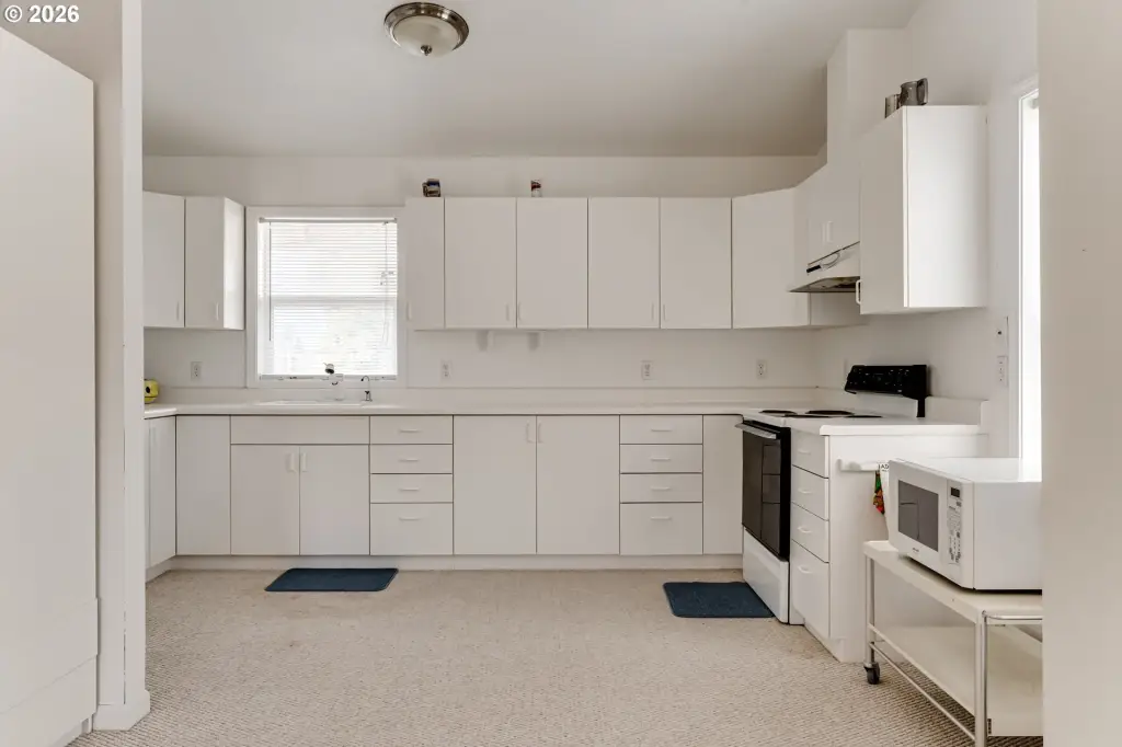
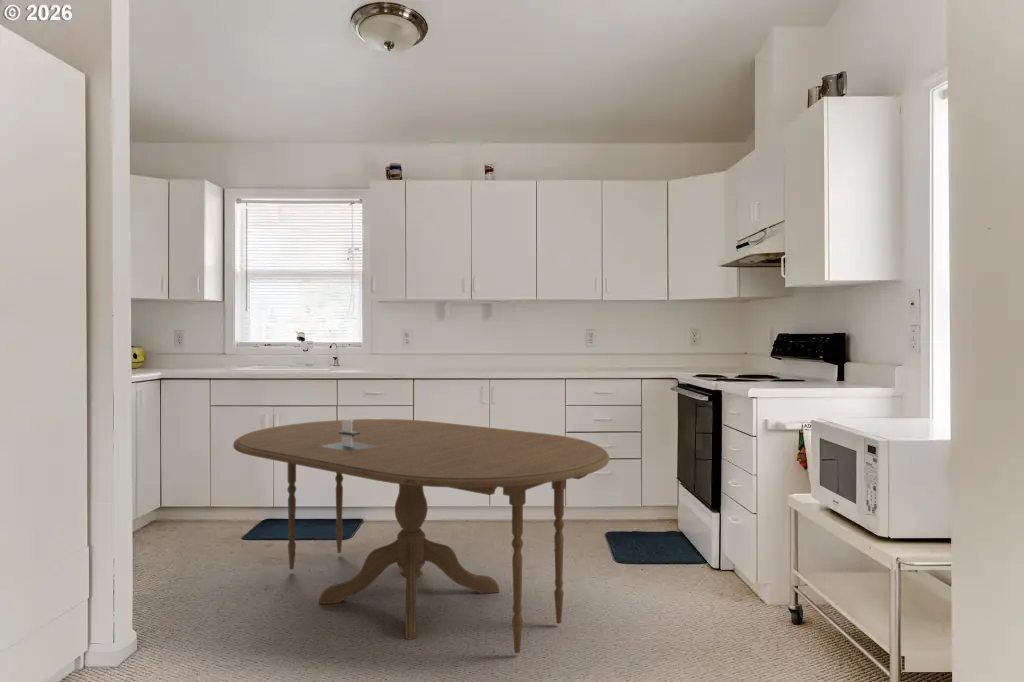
+ dining table (411, 518)
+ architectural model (348, 432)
